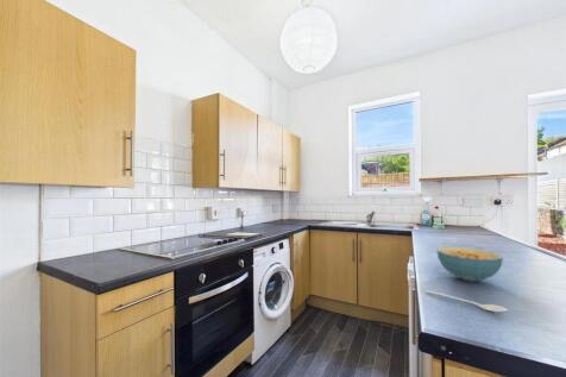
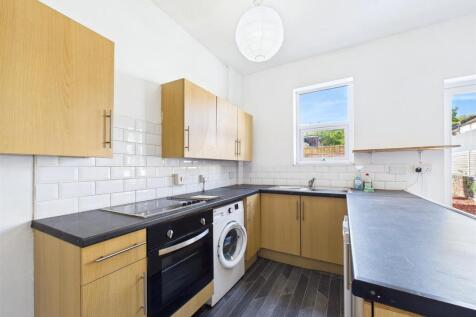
- stirrer (461, 299)
- cereal bowl (467, 265)
